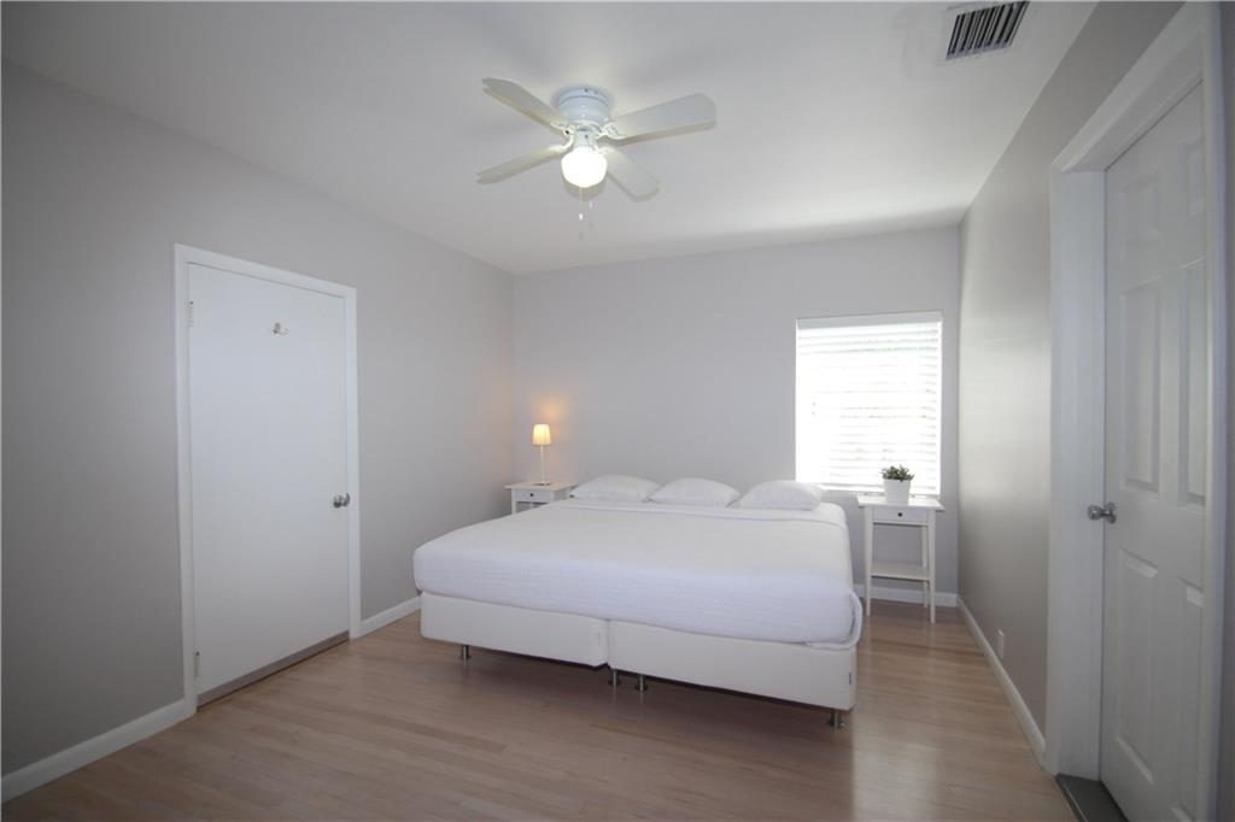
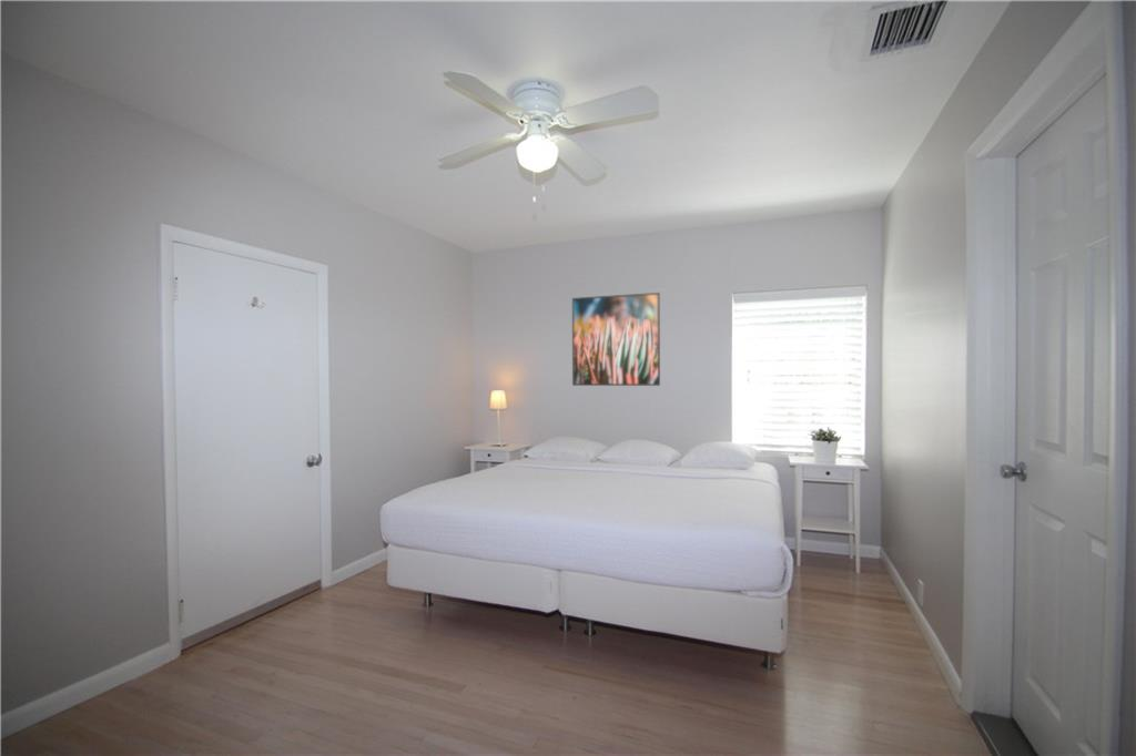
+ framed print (615, 340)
